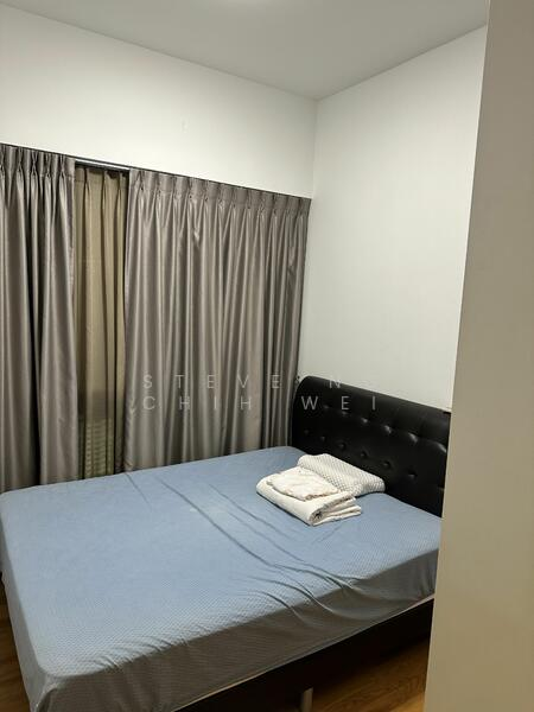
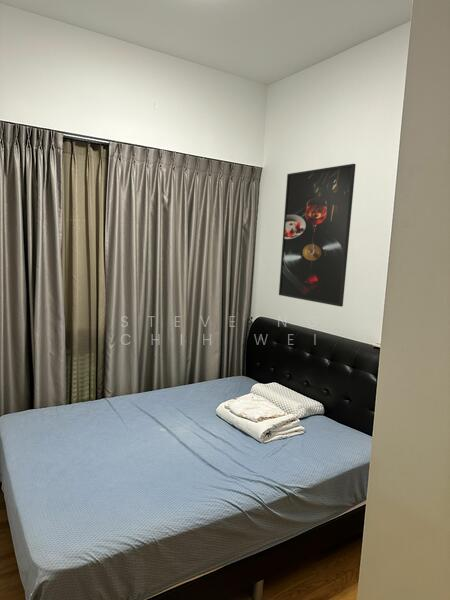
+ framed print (313, 236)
